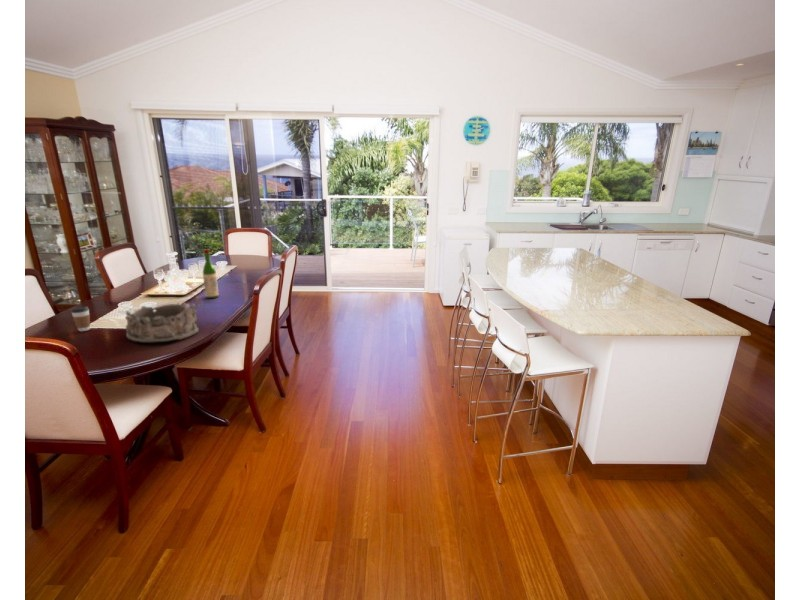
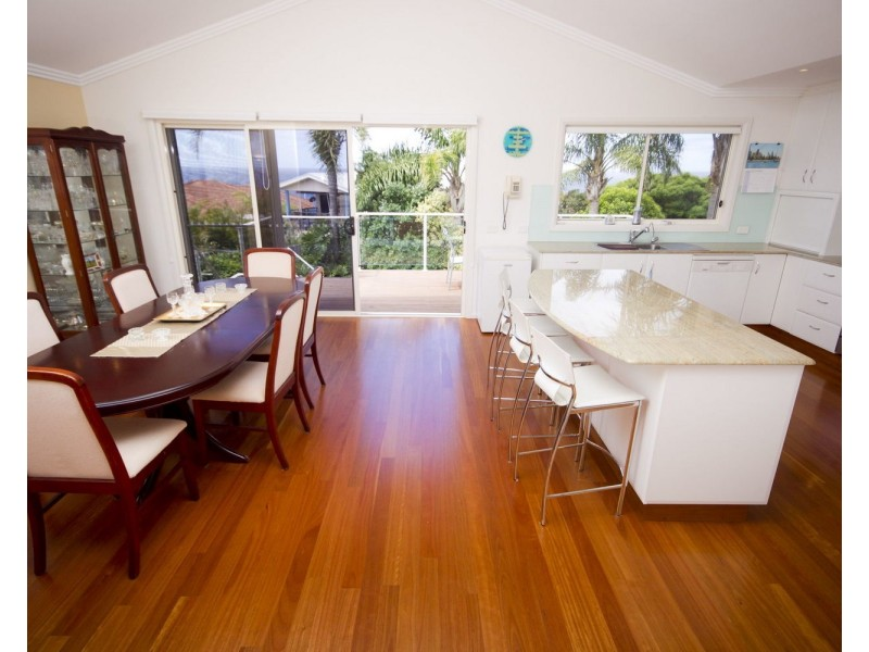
- coffee cup (81, 318)
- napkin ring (161, 320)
- wine bottle (209, 273)
